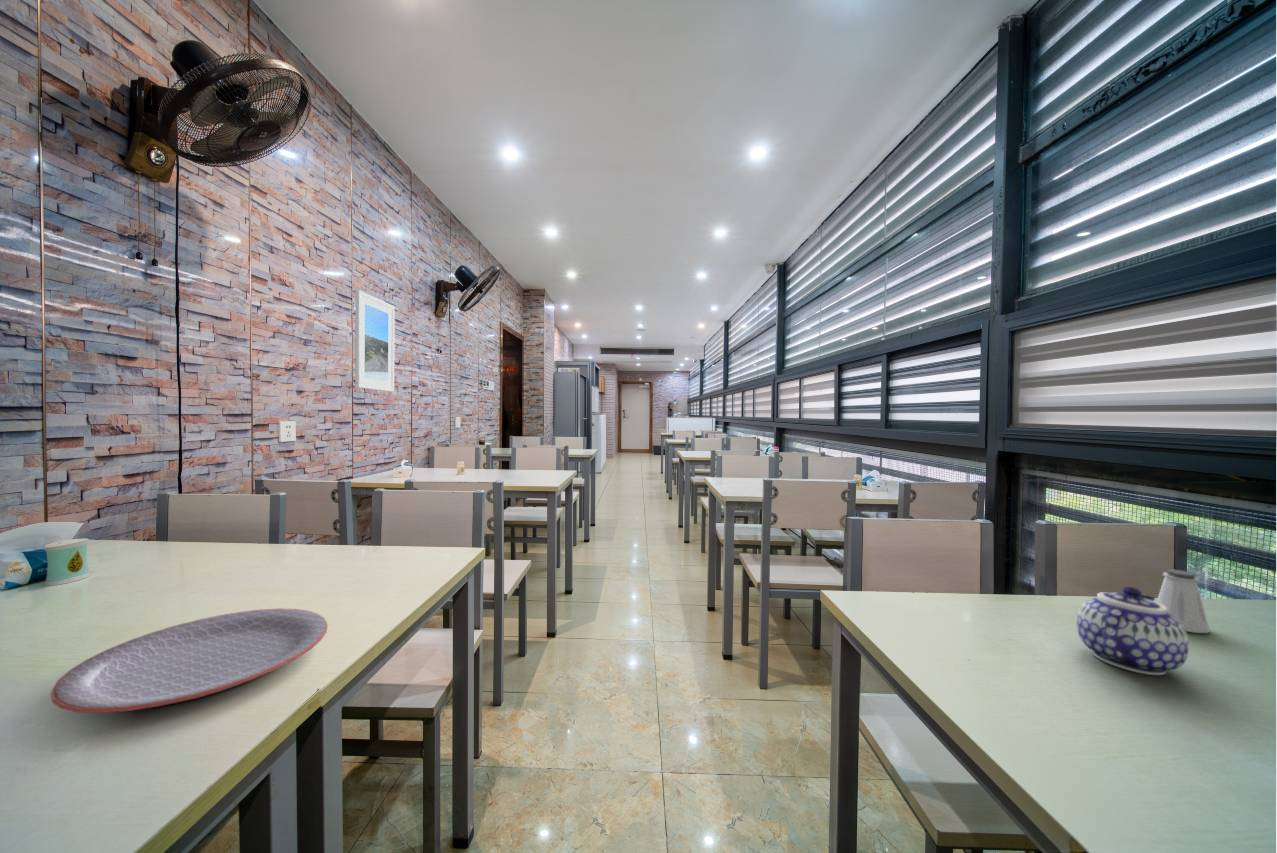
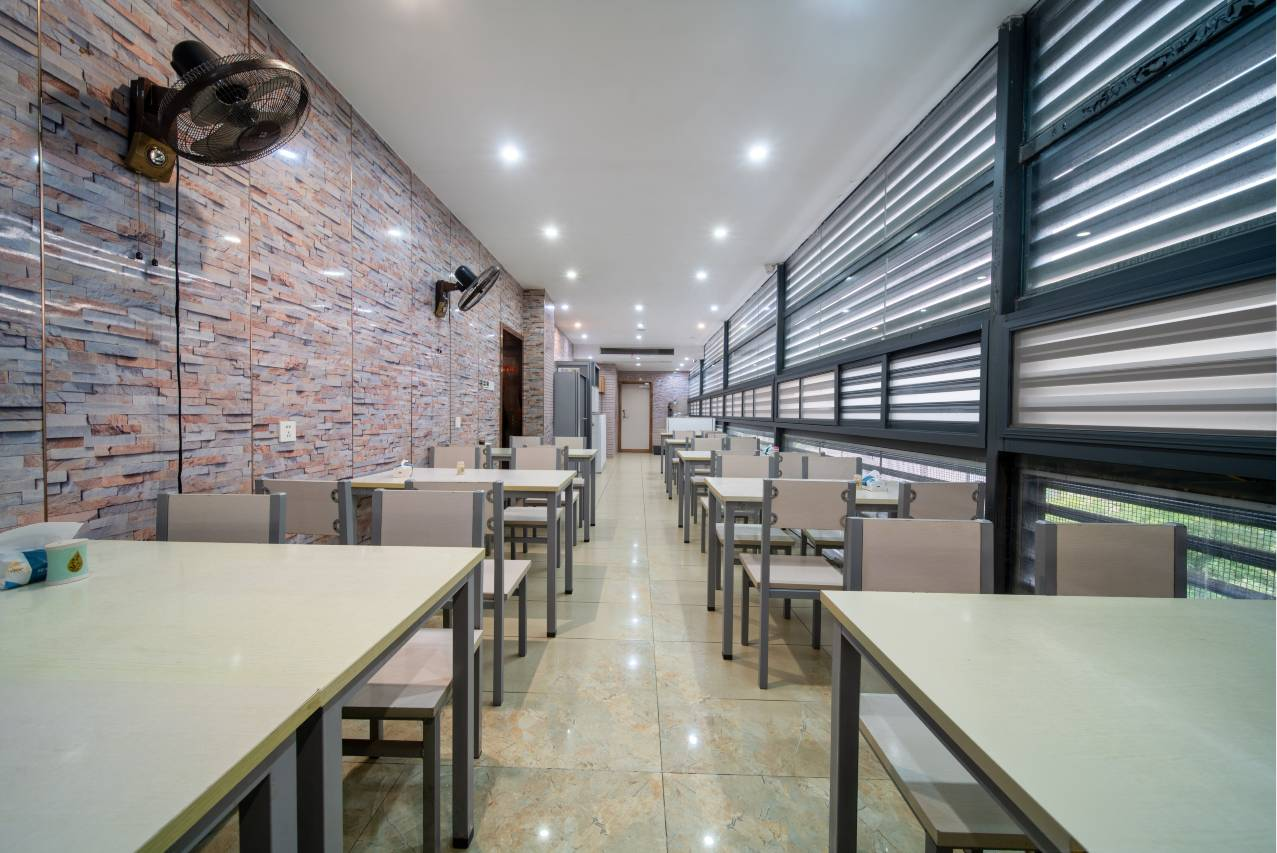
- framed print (376, 344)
- plate (209, 656)
- teapot (1129, 624)
- saltshaker (1180, 598)
